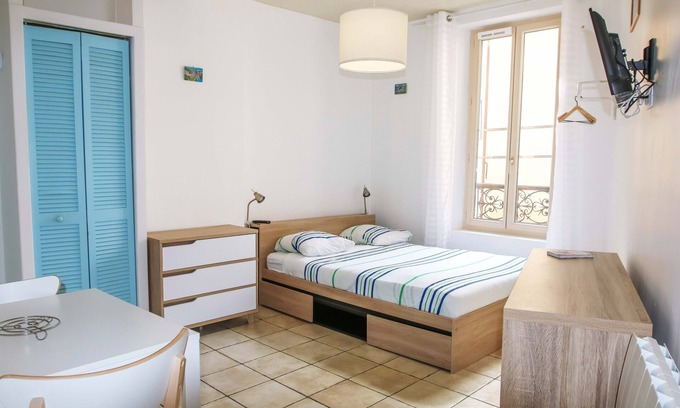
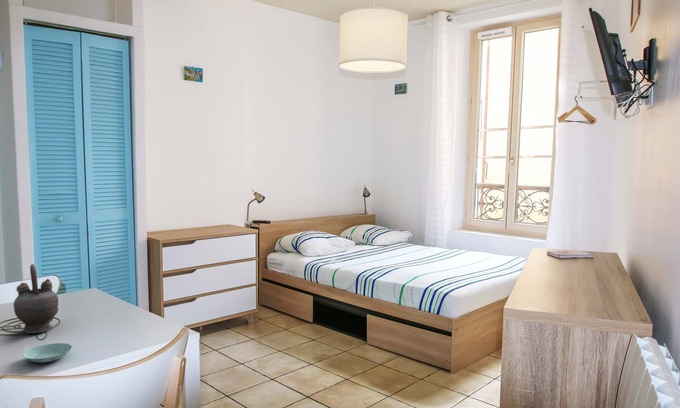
+ saucer (48, 354)
+ teapot (36, 296)
